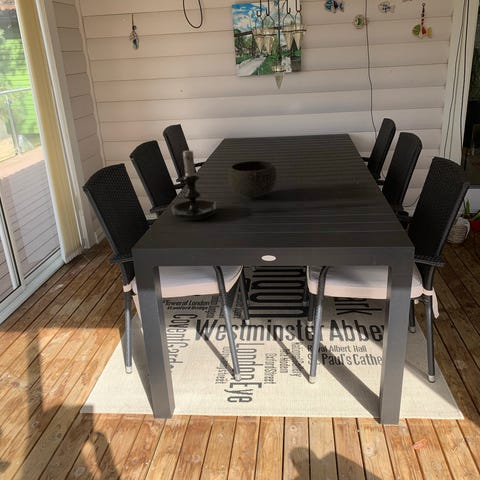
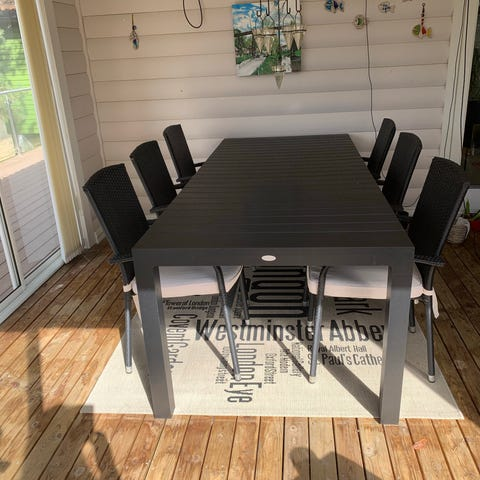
- bowl (252, 181)
- candle holder (190, 181)
